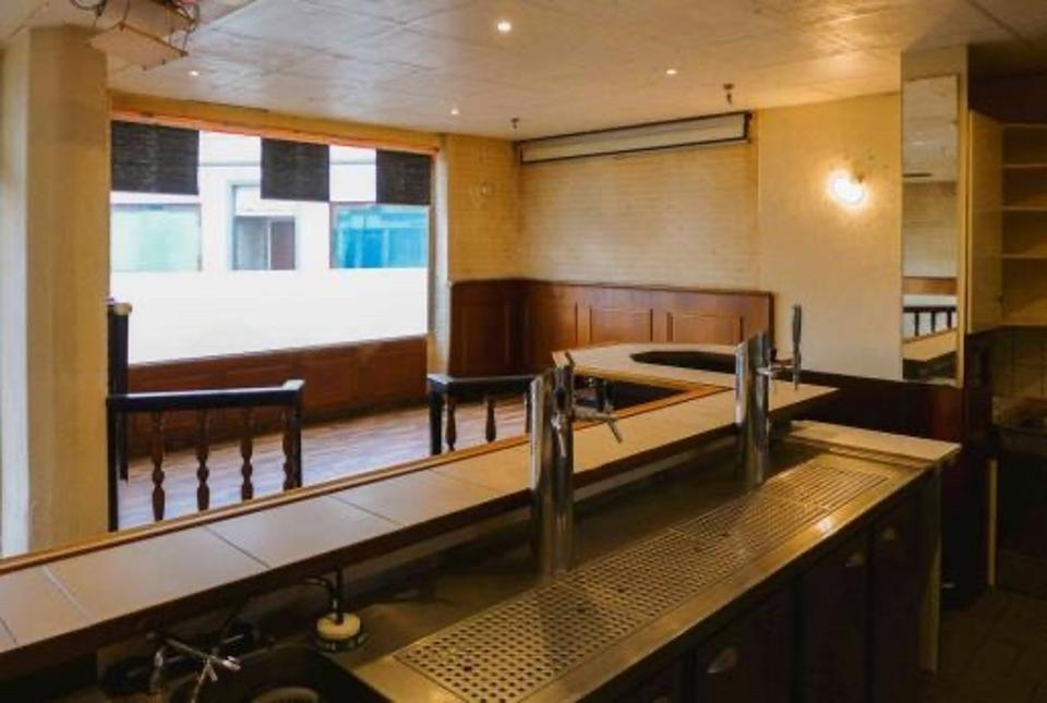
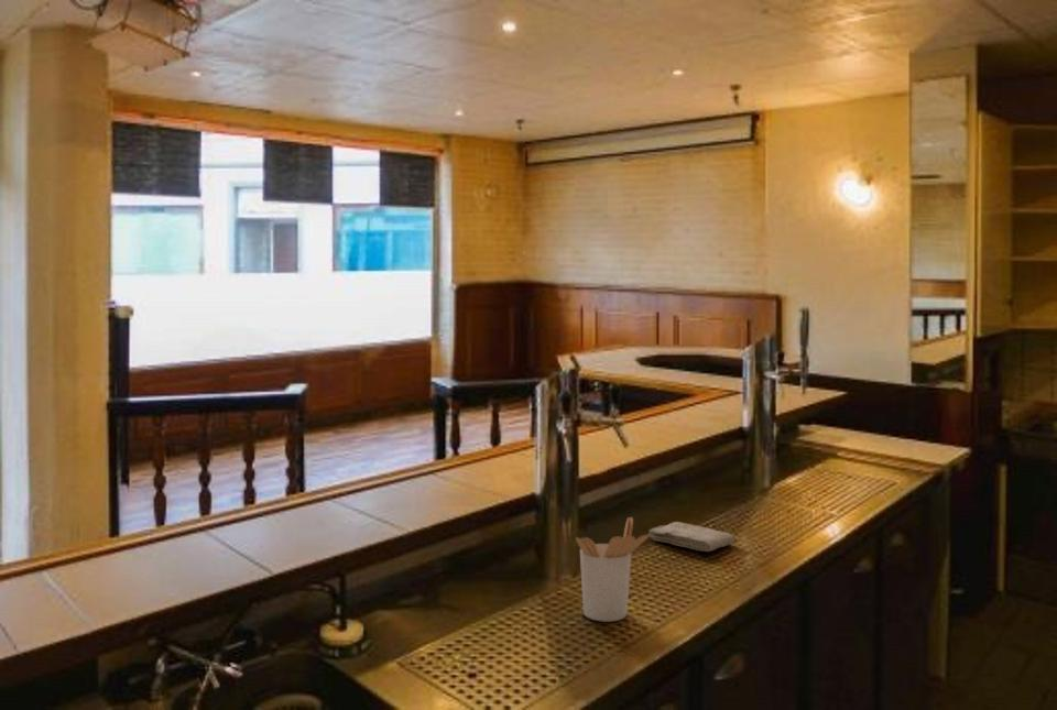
+ washcloth (690, 535)
+ utensil holder (612, 570)
